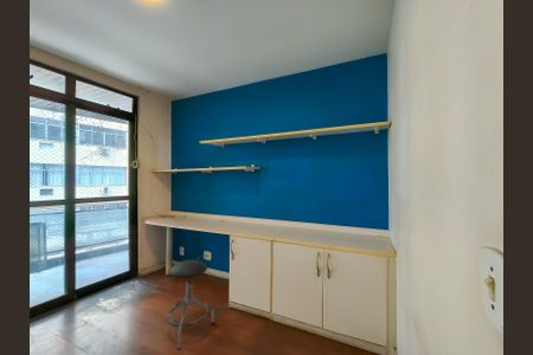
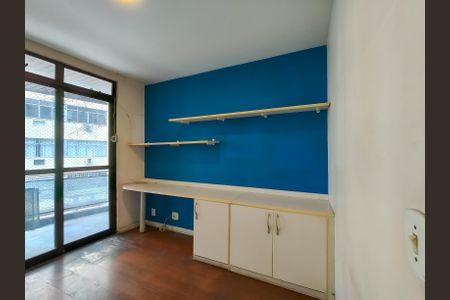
- stool (187, 298)
